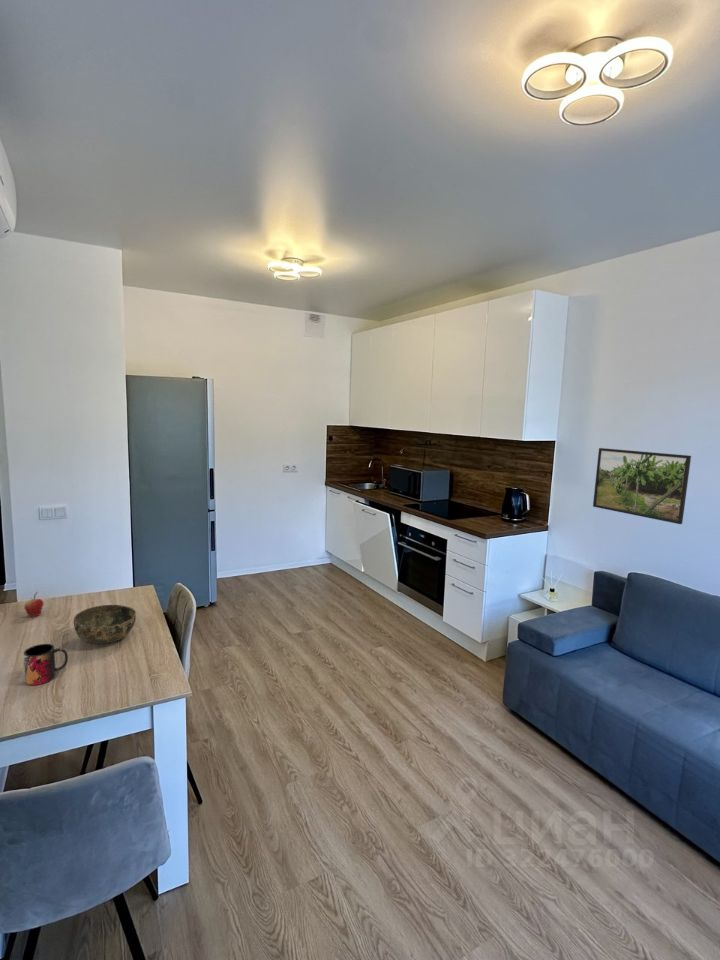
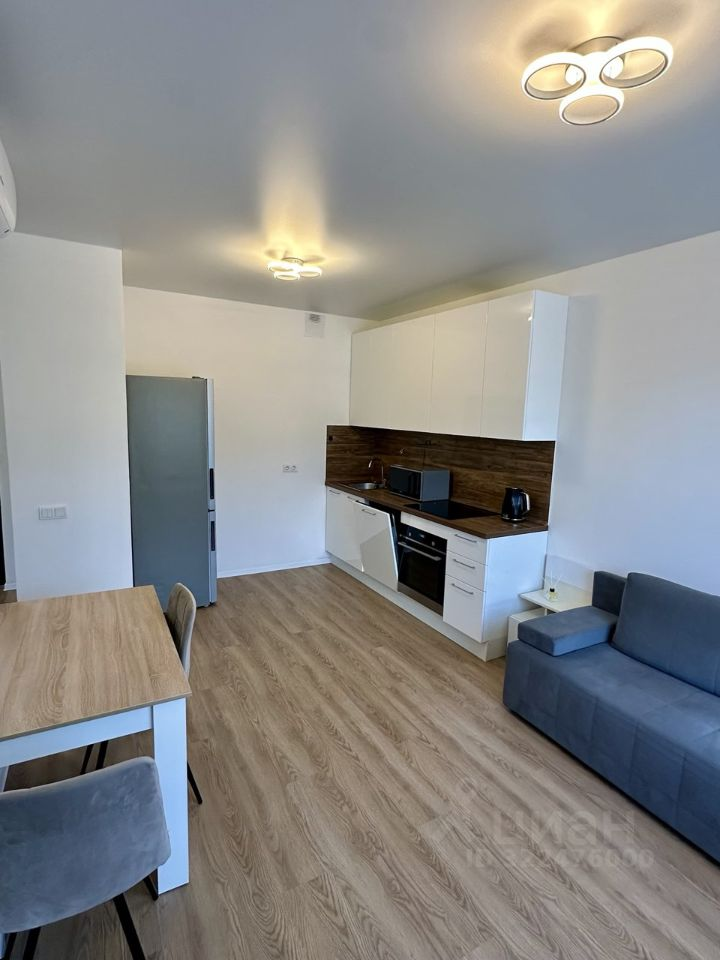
- mug (46, 662)
- fruit (33, 604)
- bowl (106, 626)
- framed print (637, 483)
